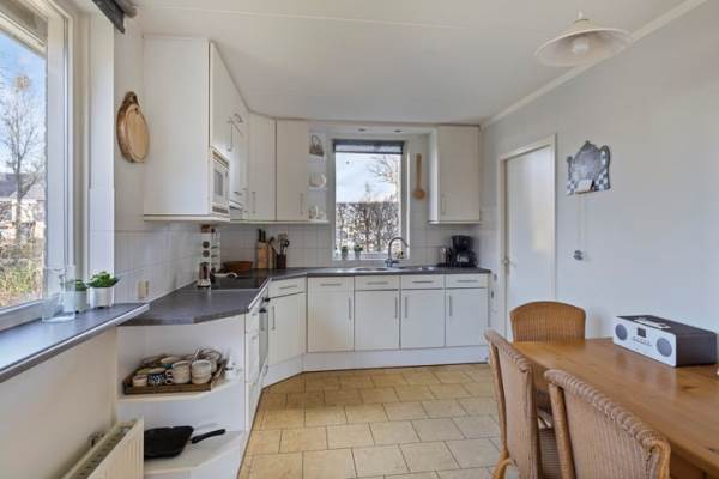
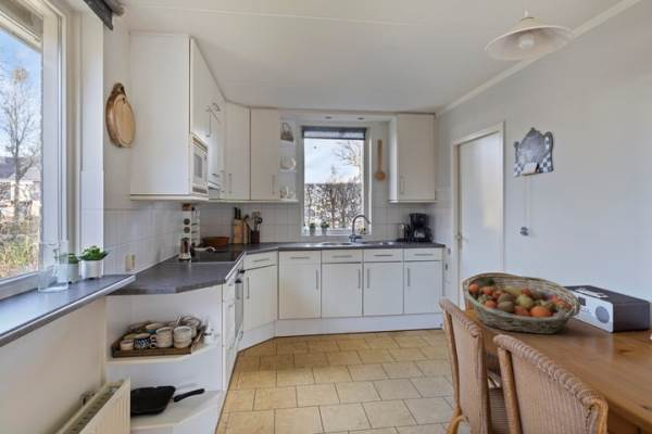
+ fruit basket (517, 302)
